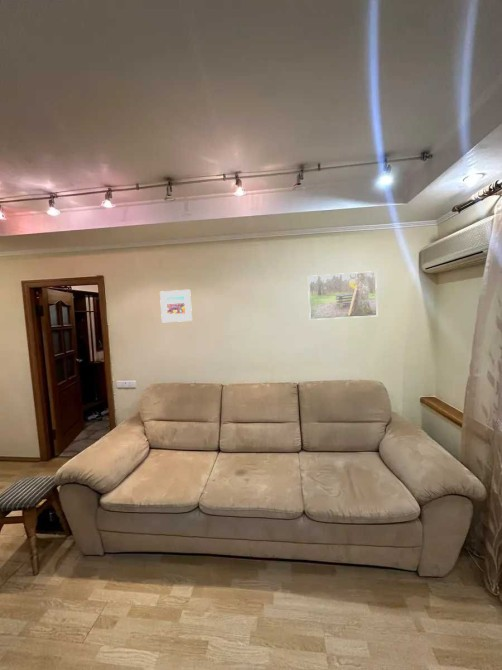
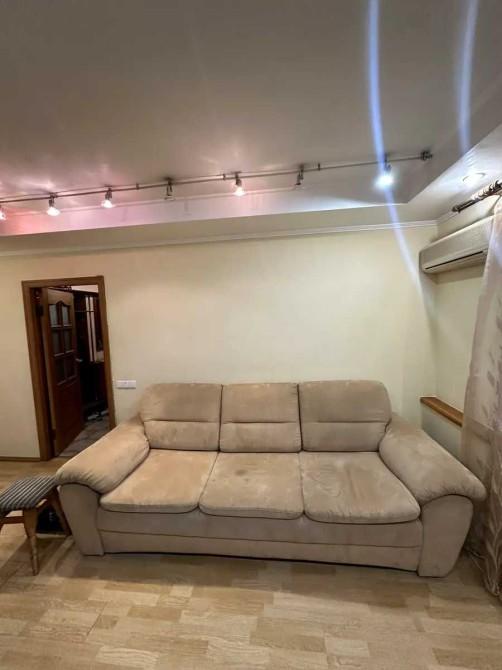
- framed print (176, 306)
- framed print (342, 296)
